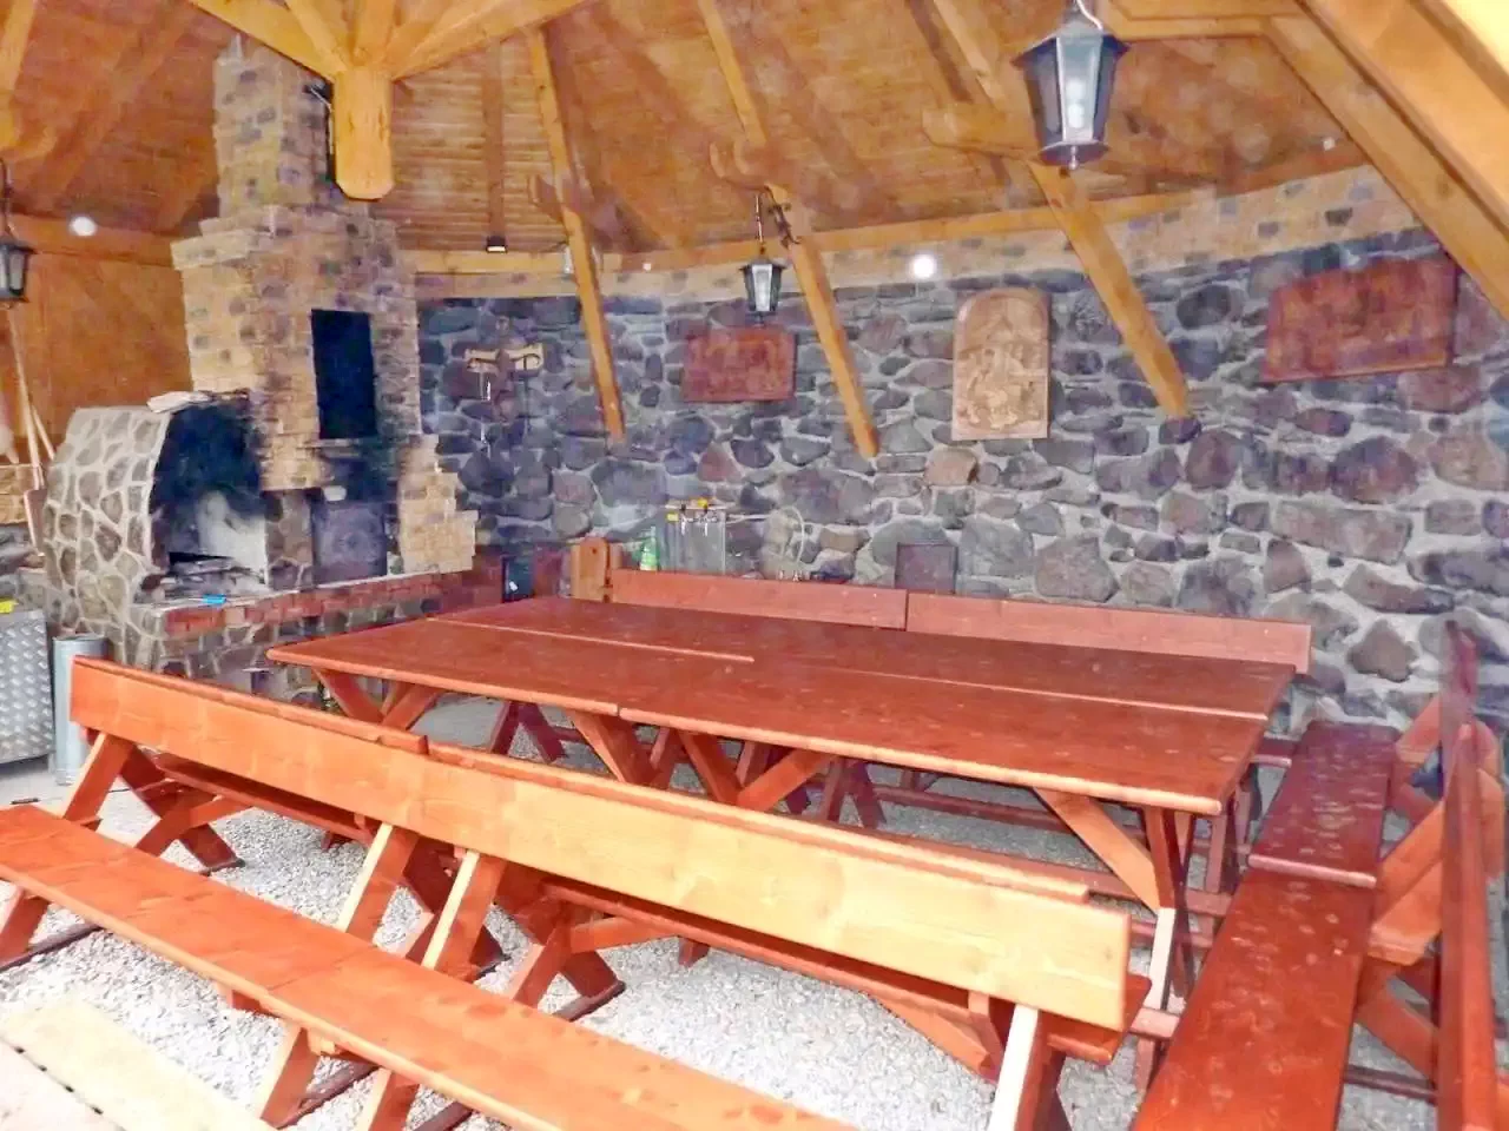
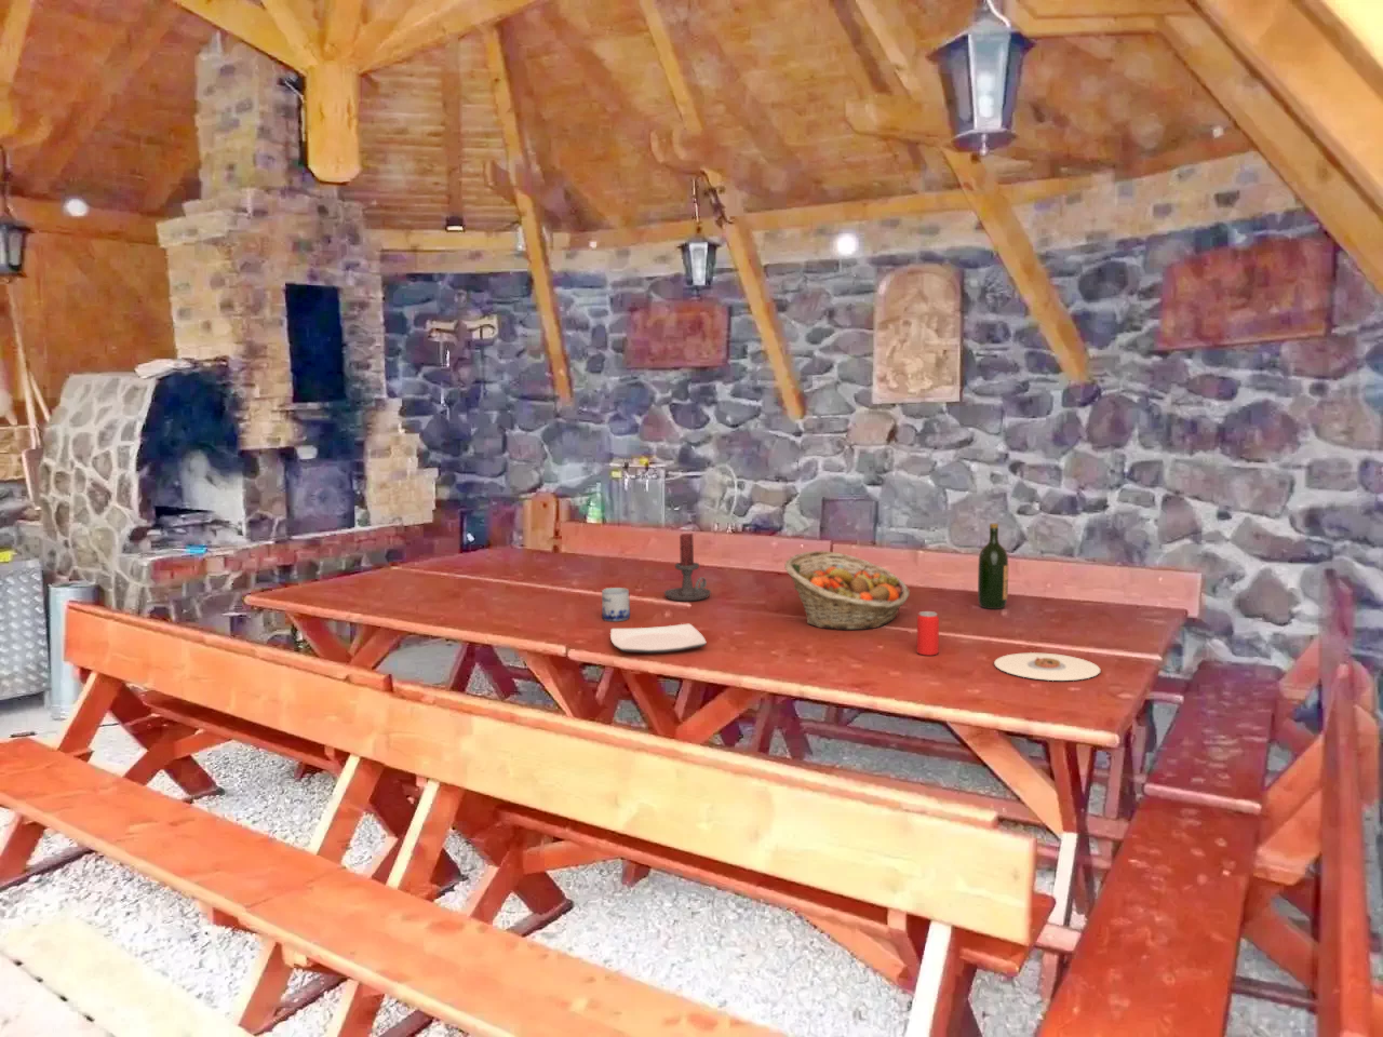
+ plate (657, 639)
+ wine bottle (993, 565)
+ fruit basket (846, 587)
+ candle holder (689, 564)
+ beverage can (927, 633)
+ mug (614, 602)
+ plate (1045, 662)
